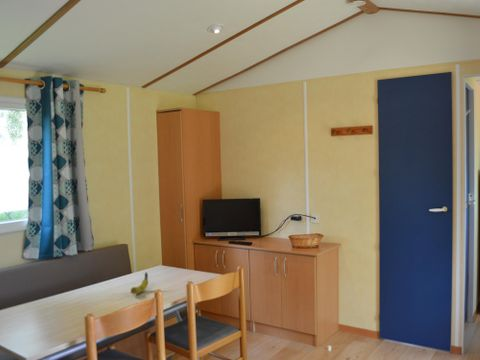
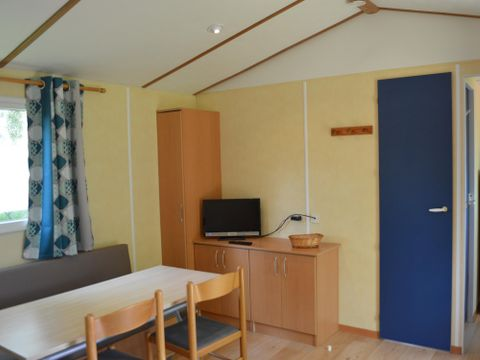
- fruit (140, 285)
